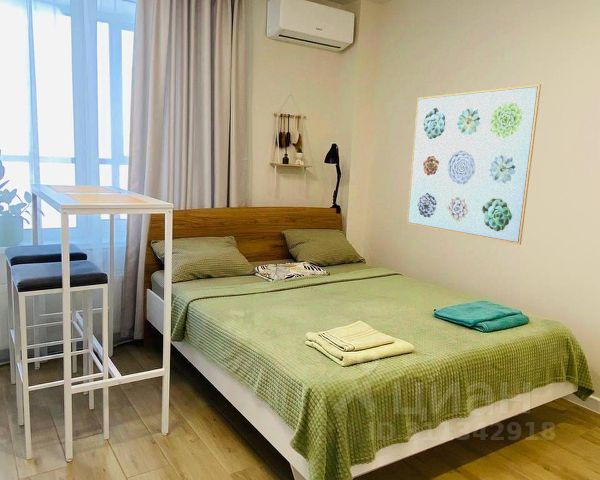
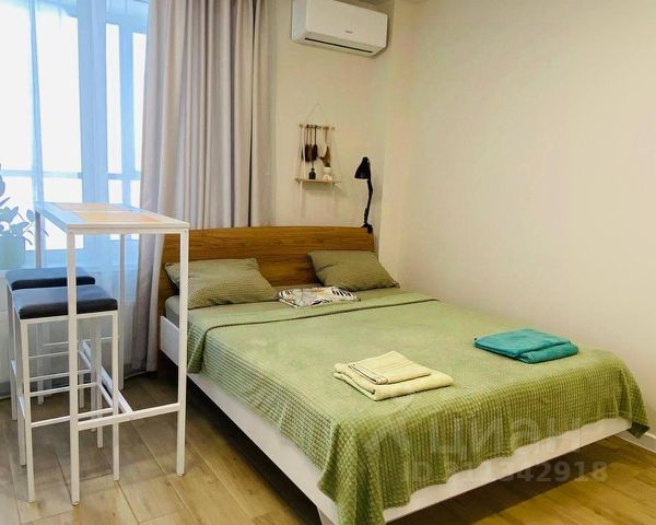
- wall art (464, 164)
